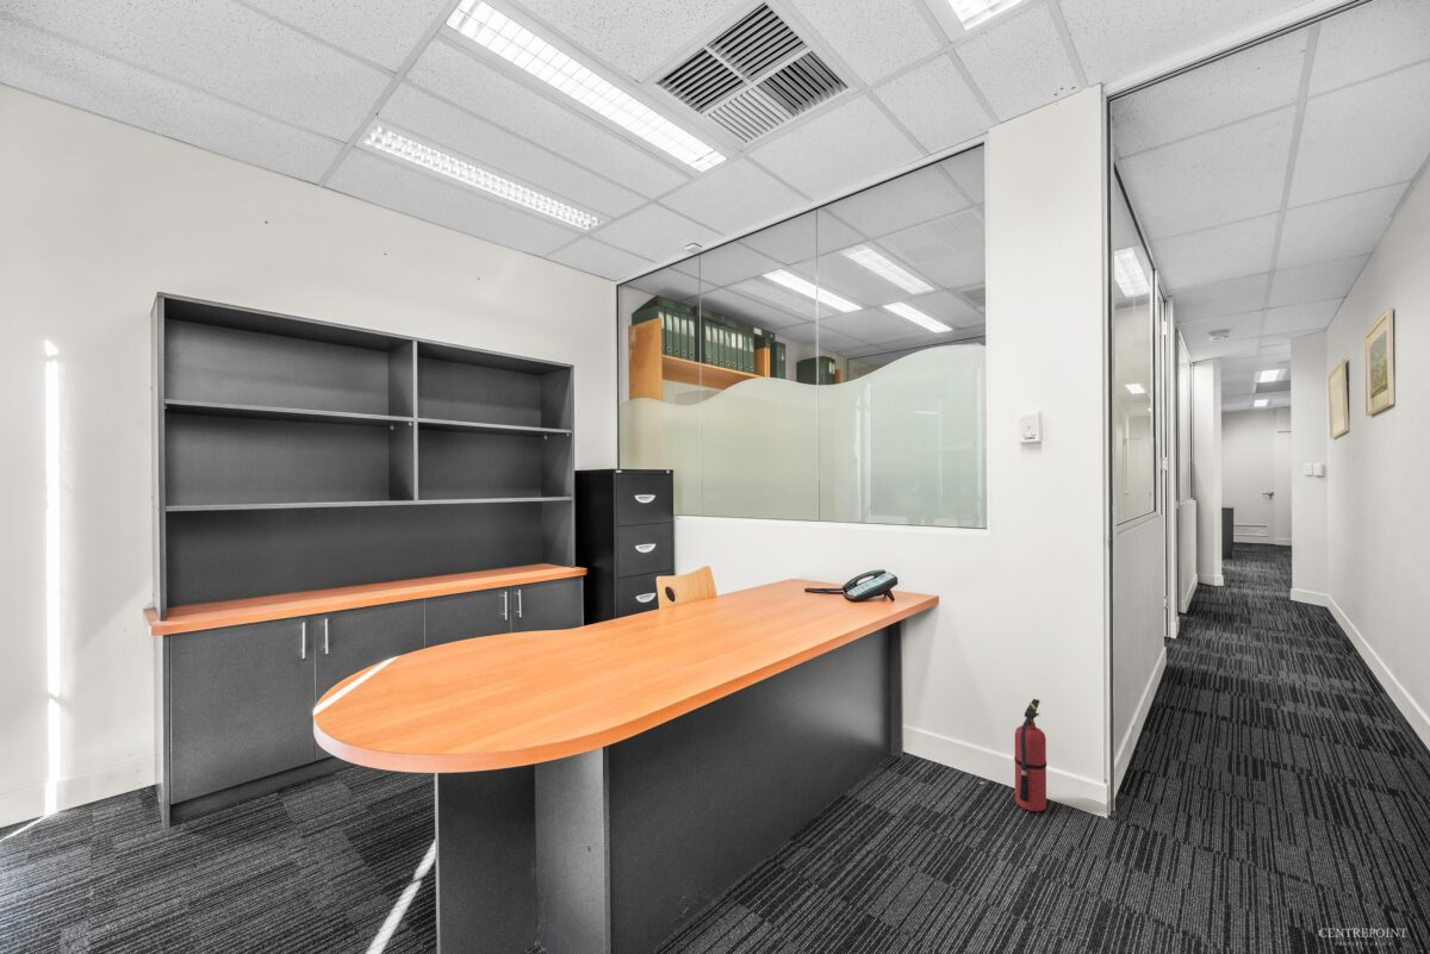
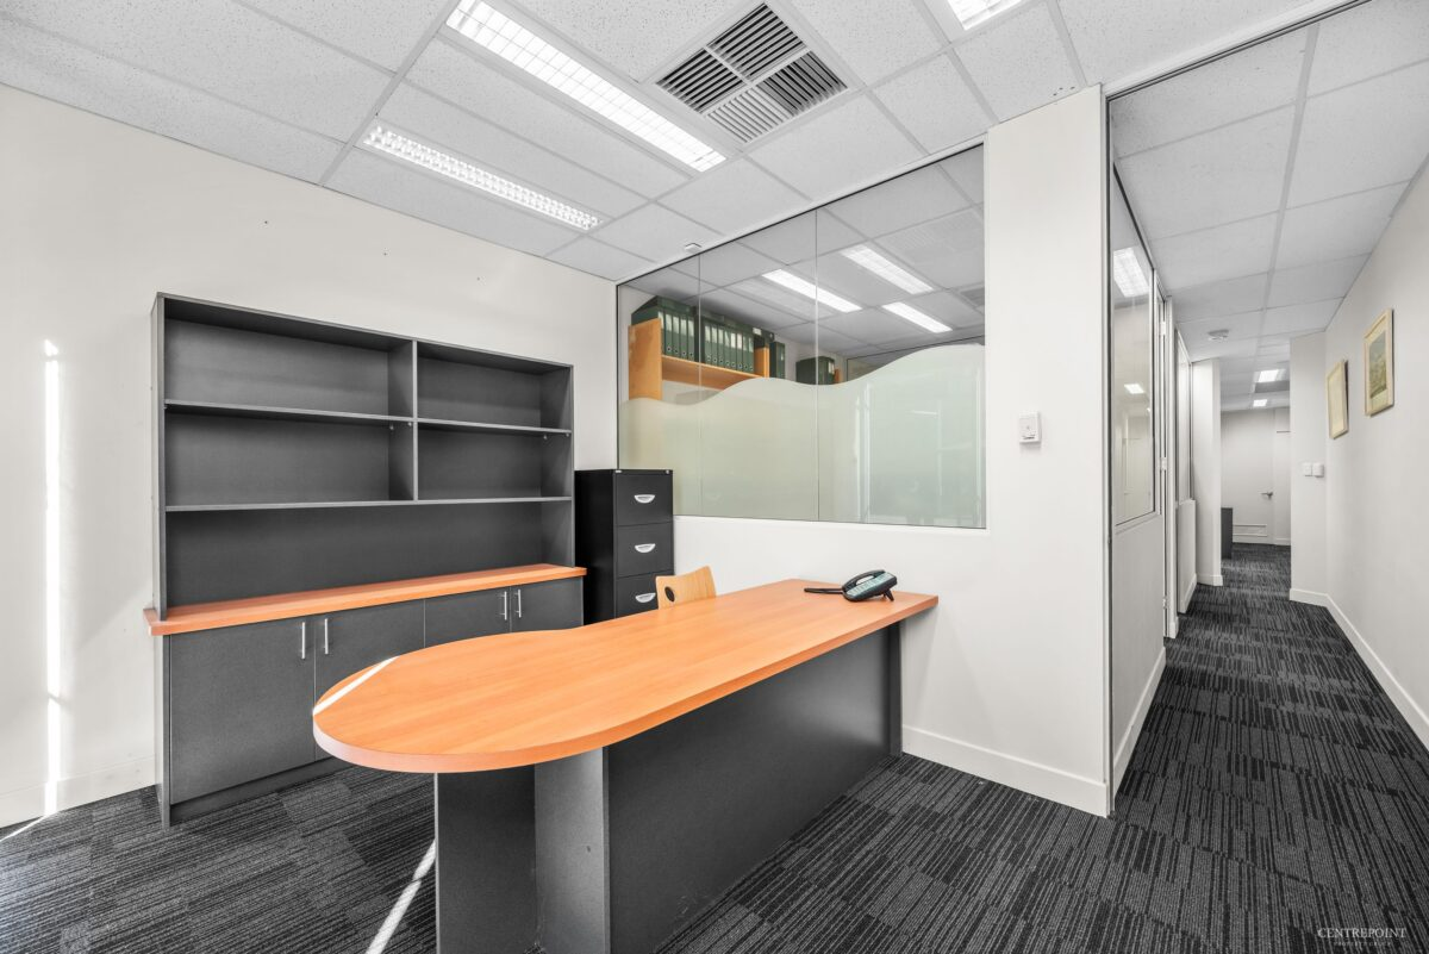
- fire extinguisher (1030, 754)
